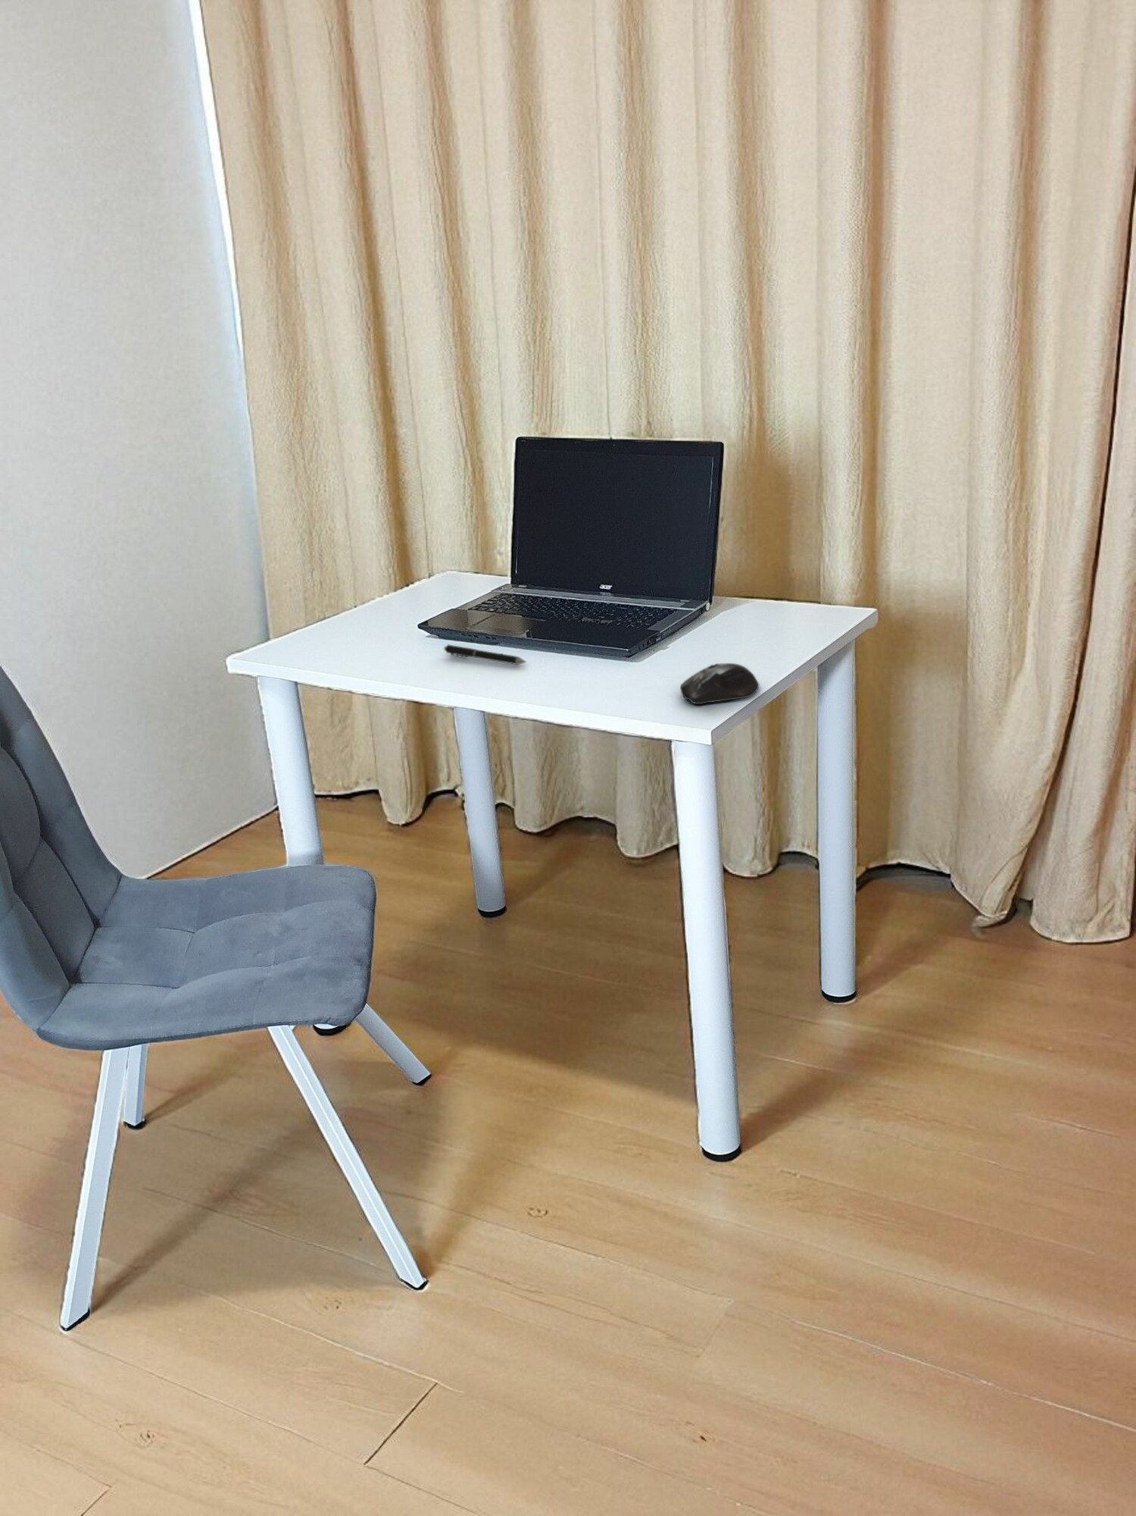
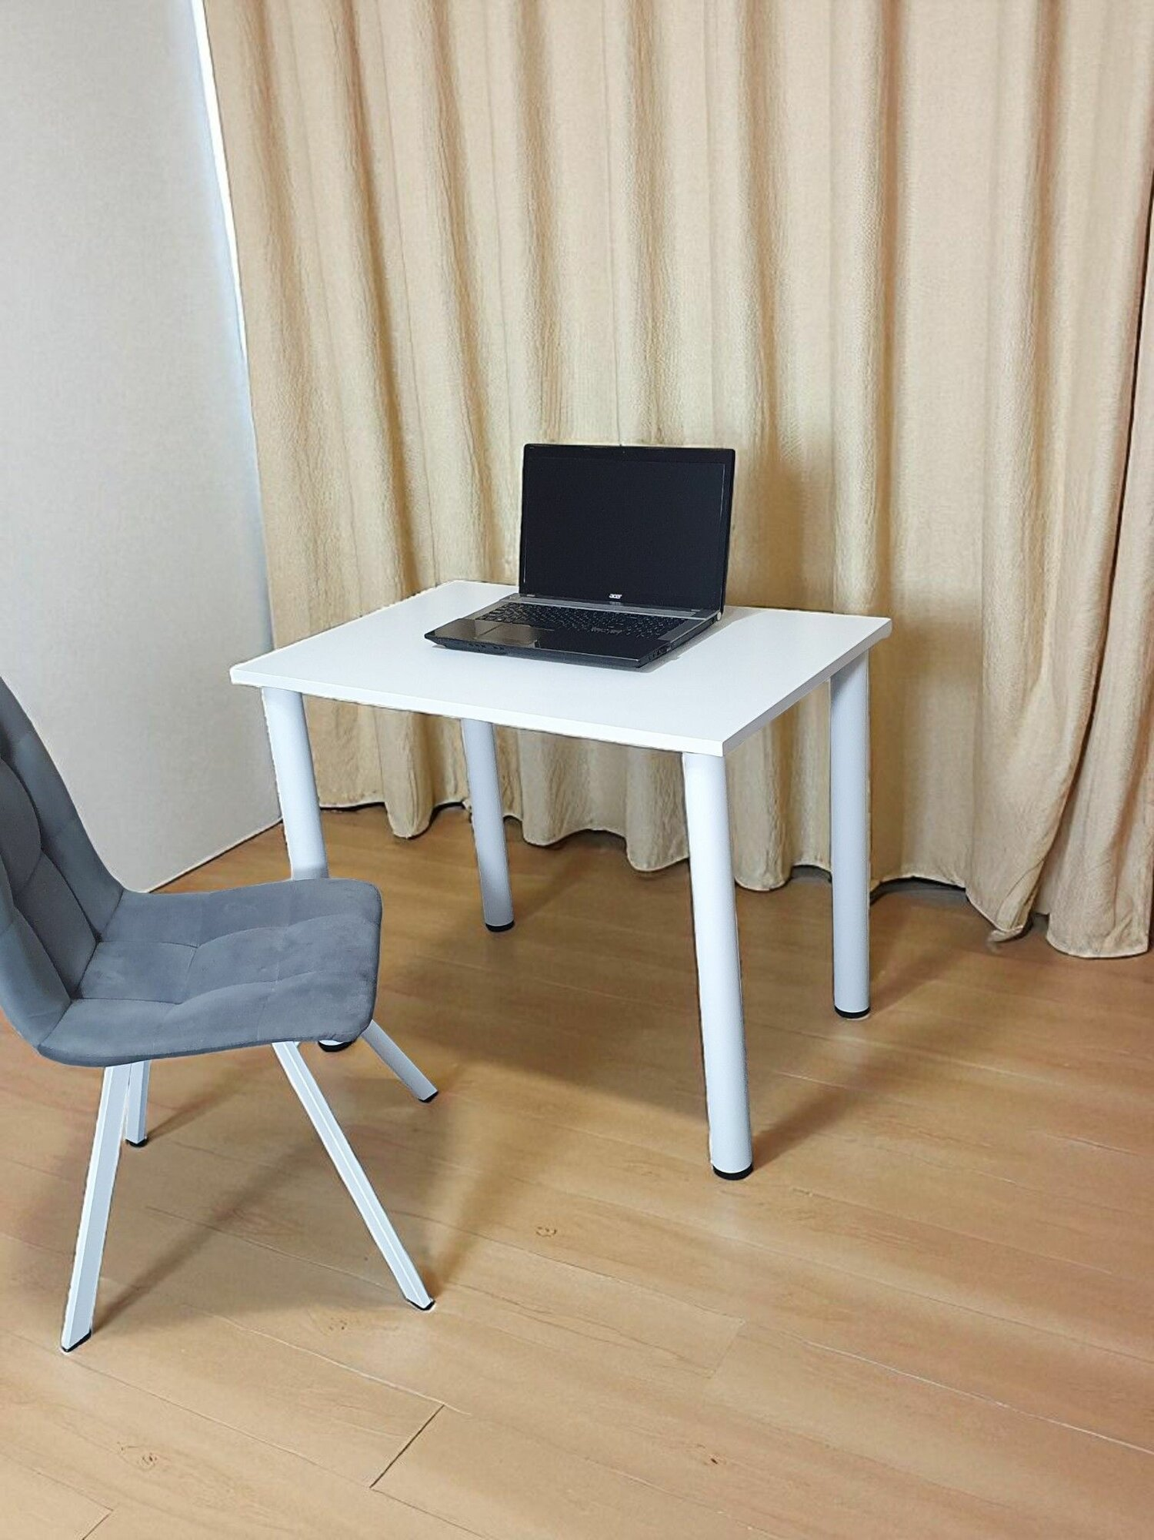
- computer mouse (720, 678)
- pen (486, 654)
